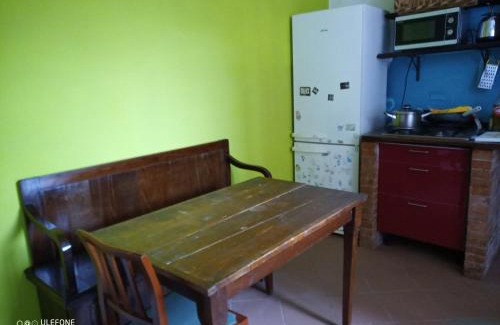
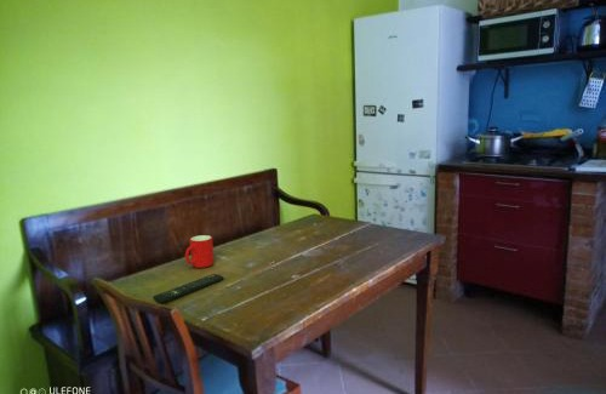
+ remote control (190, 287)
+ cup (198, 252)
